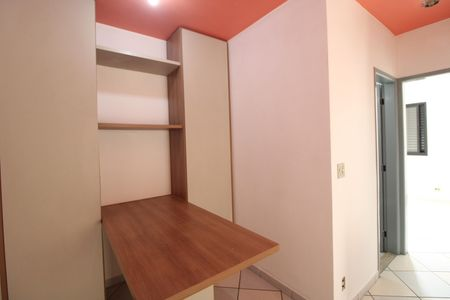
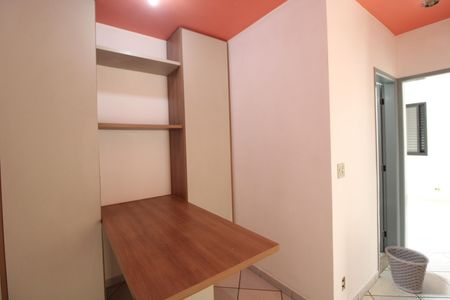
+ wastebasket (406, 269)
